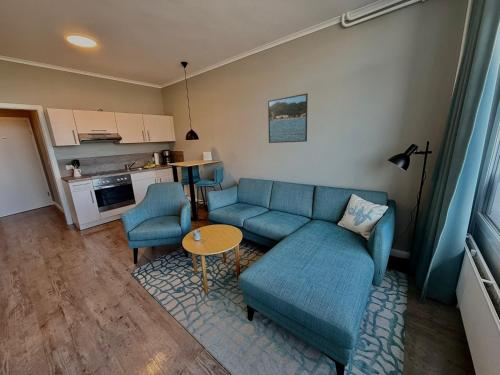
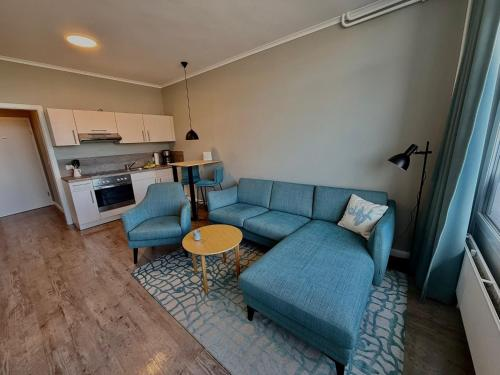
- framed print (286, 120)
